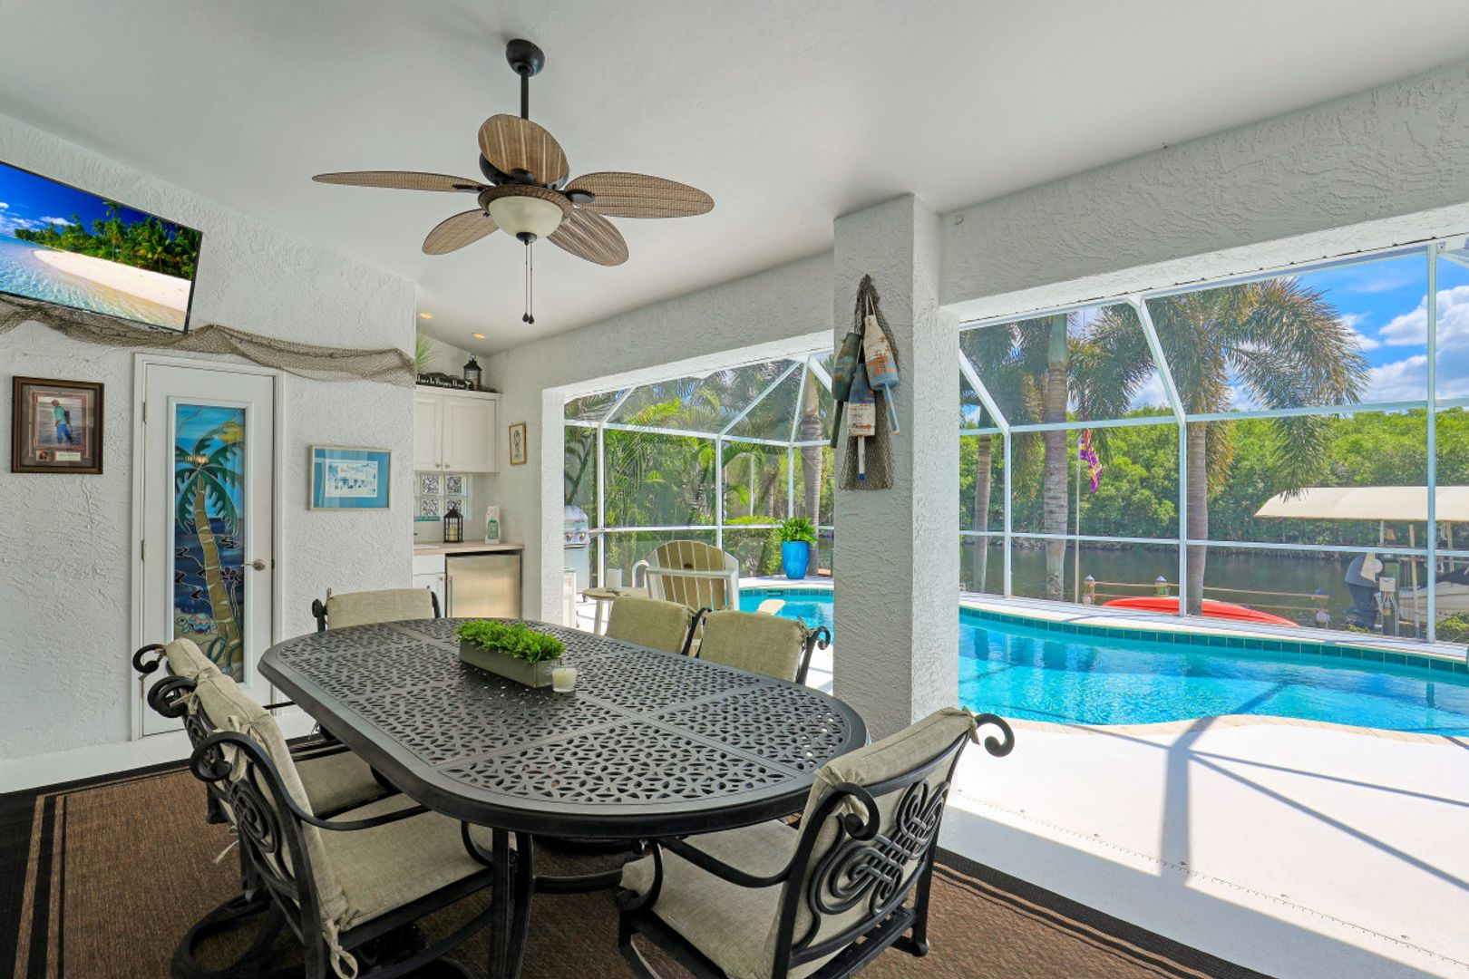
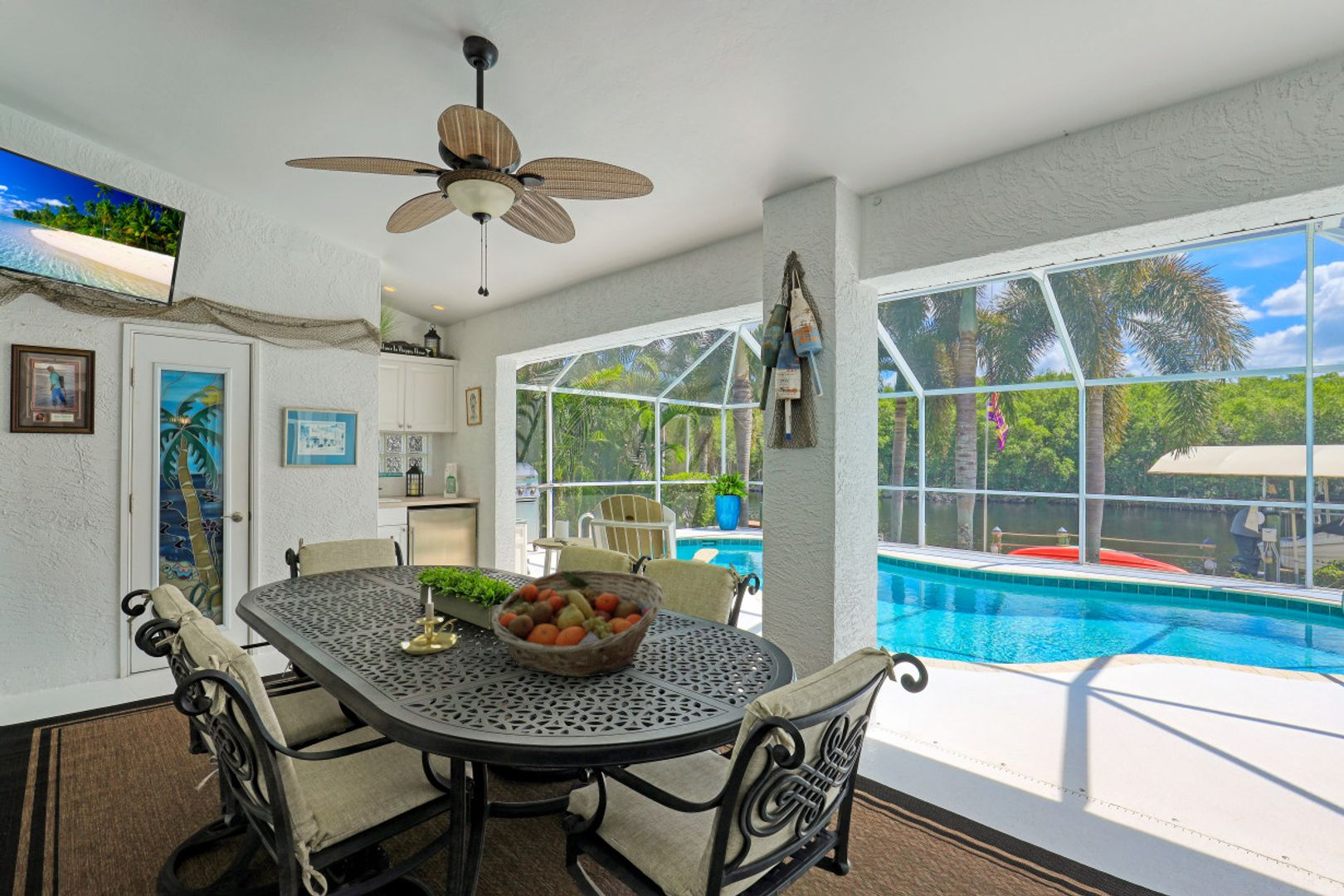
+ fruit basket (577, 619)
+ candle holder (432, 616)
